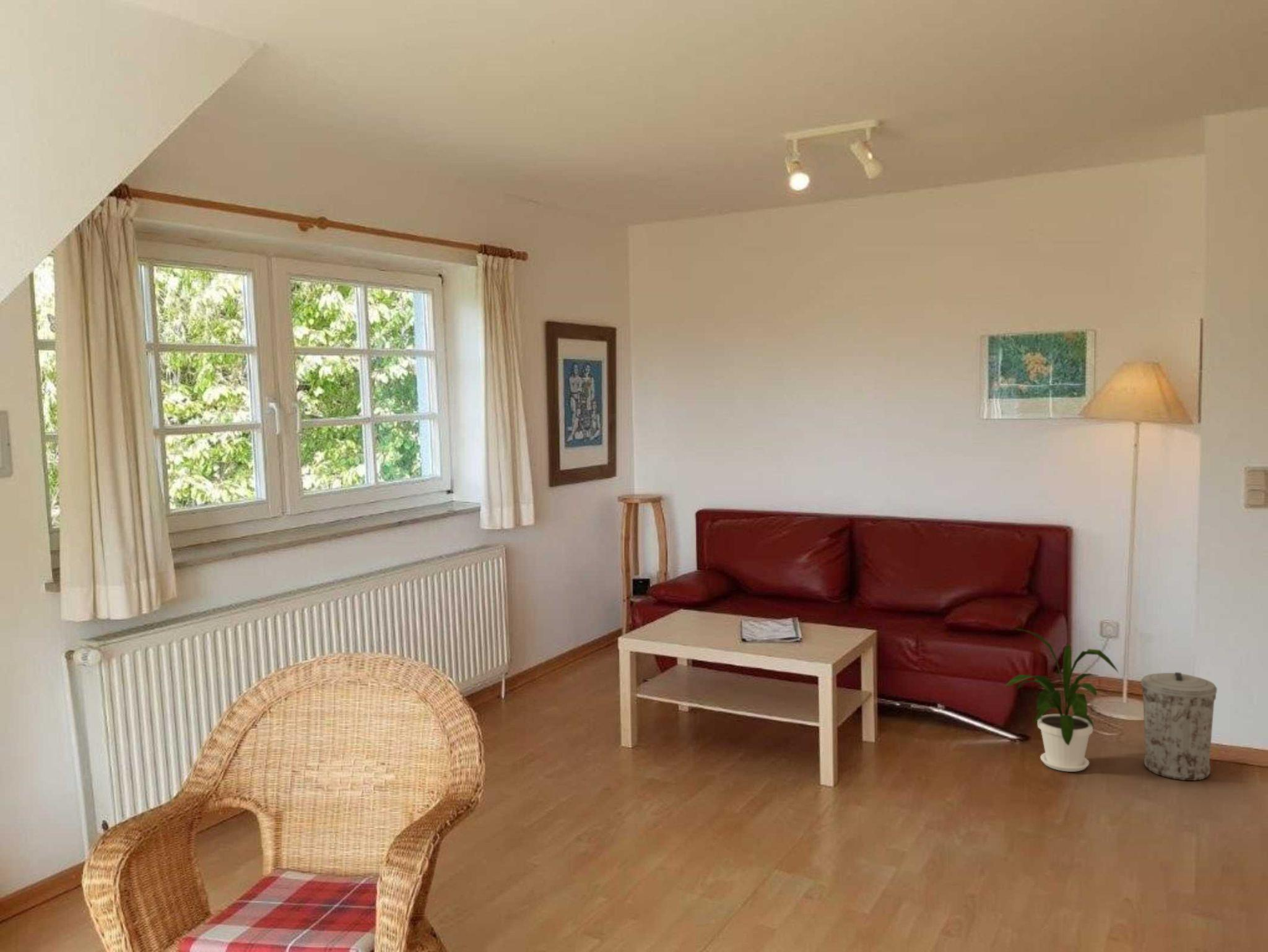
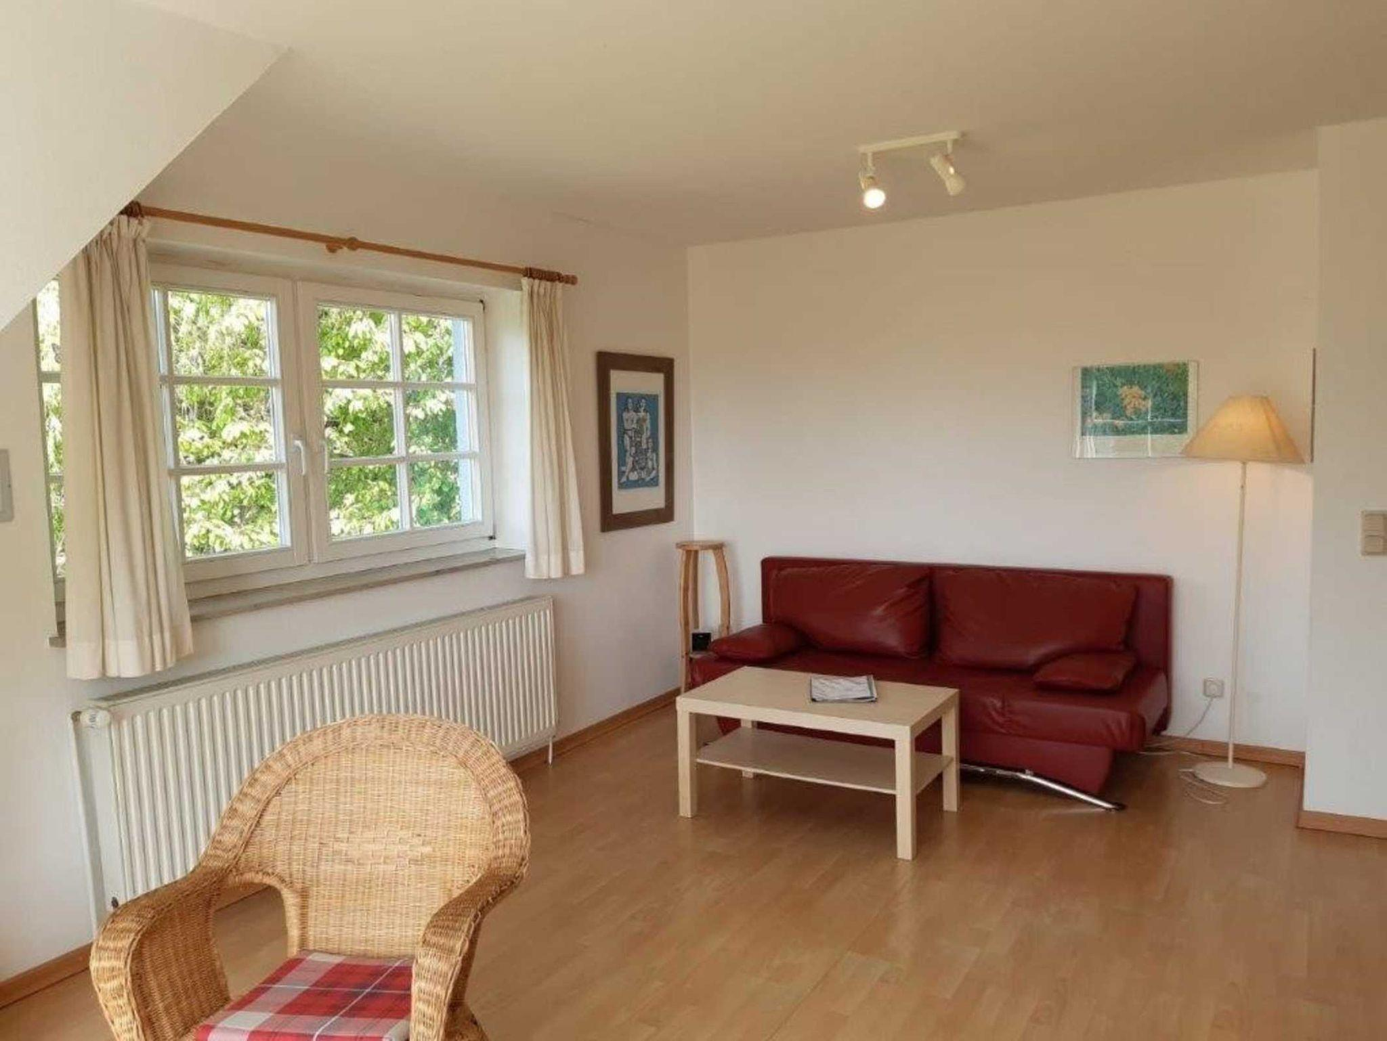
- trash can (1178, 722)
- house plant (1061, 699)
